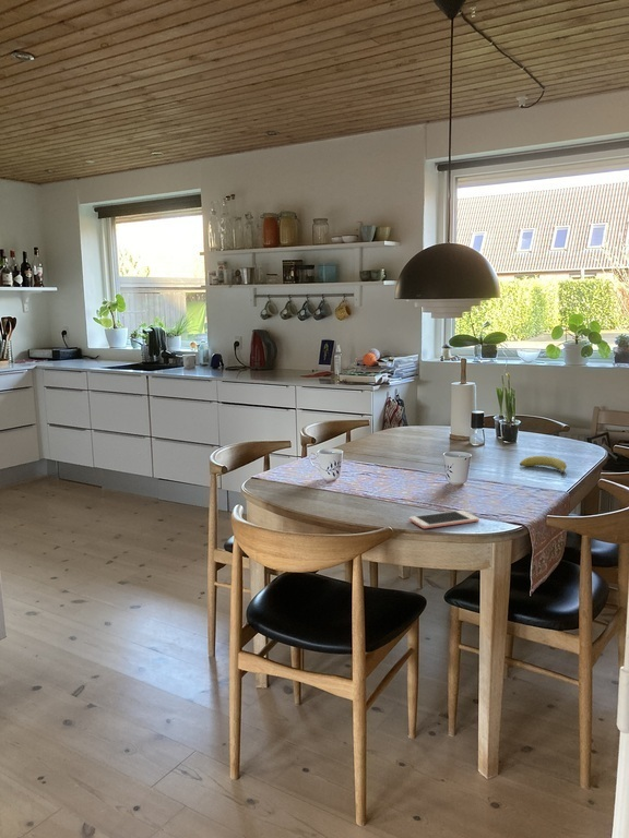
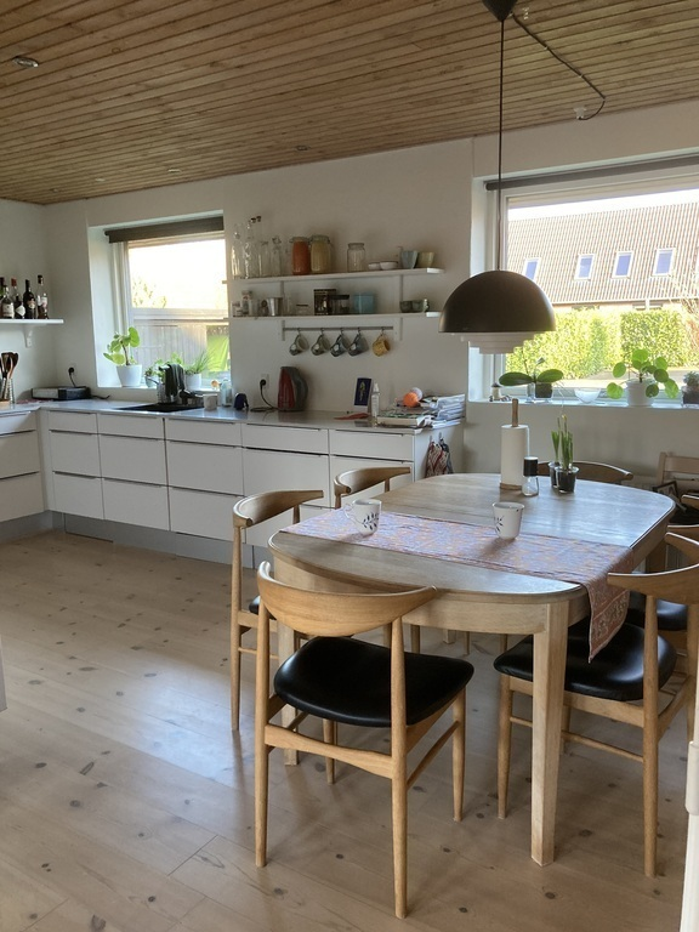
- cell phone (443, 518)
- fruit (546, 464)
